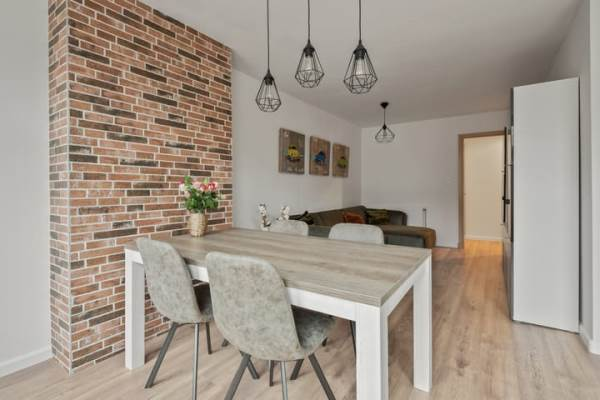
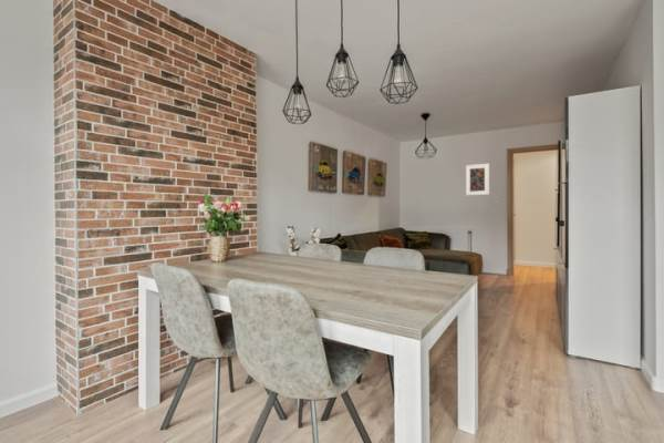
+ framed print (477, 179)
